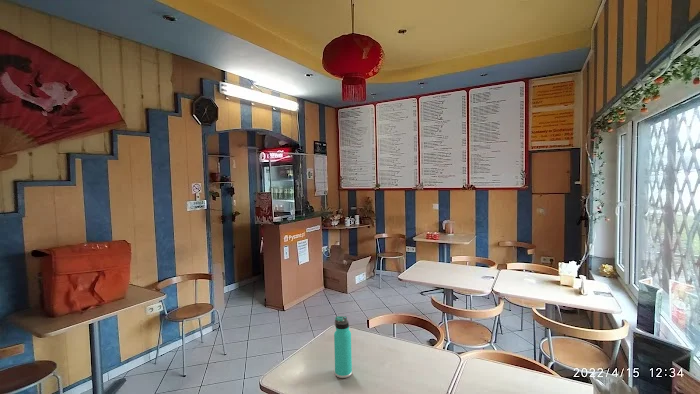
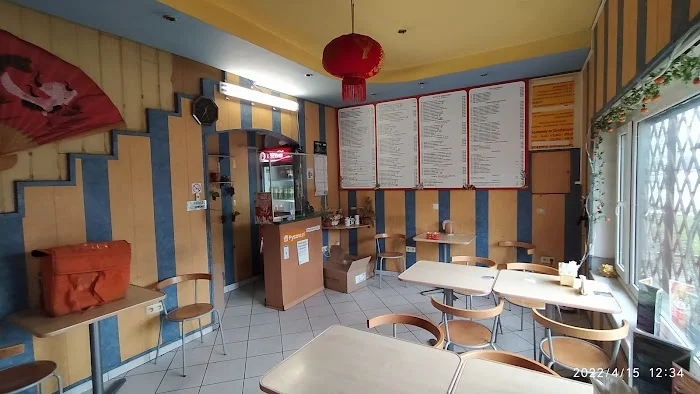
- thermos bottle (342, 345)
